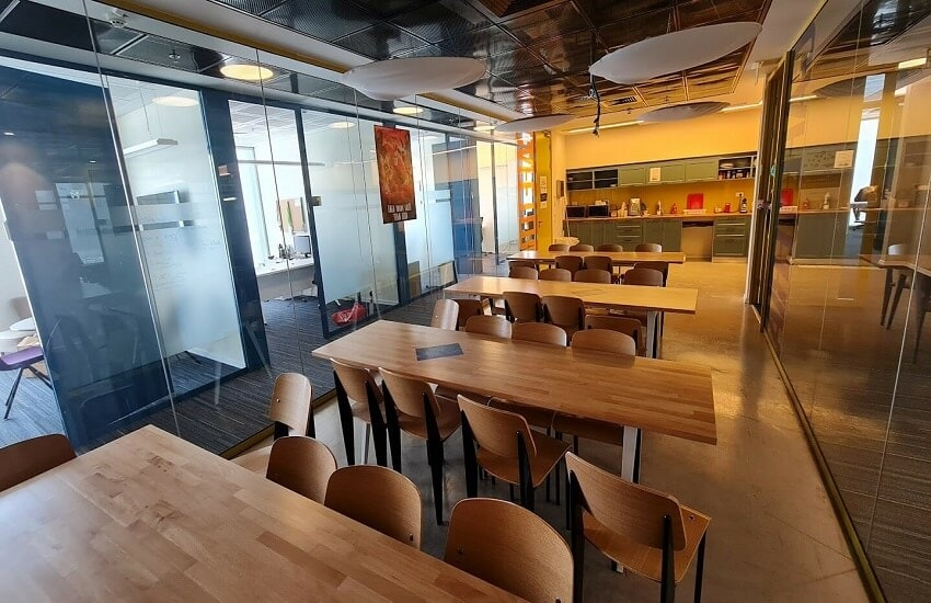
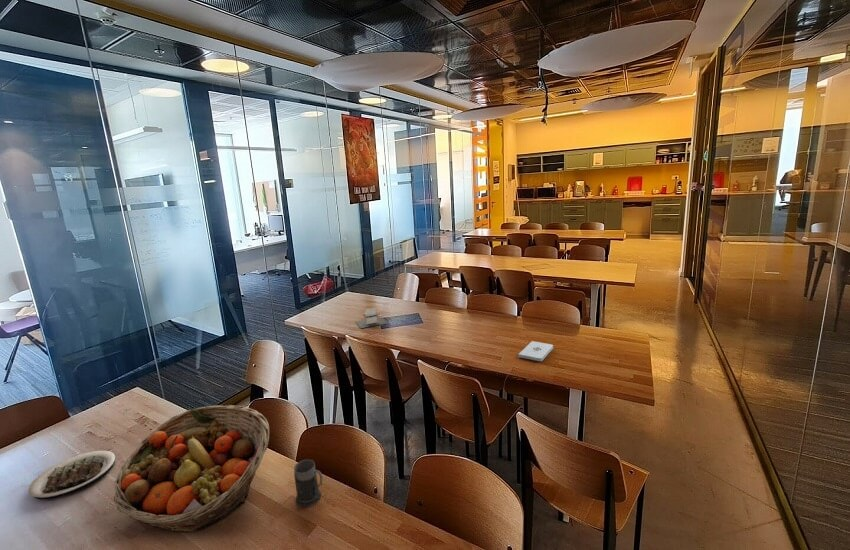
+ fruit basket (197, 464)
+ mug (310, 483)
+ notepad (536, 350)
+ napkin holder (370, 315)
+ plate (74, 471)
